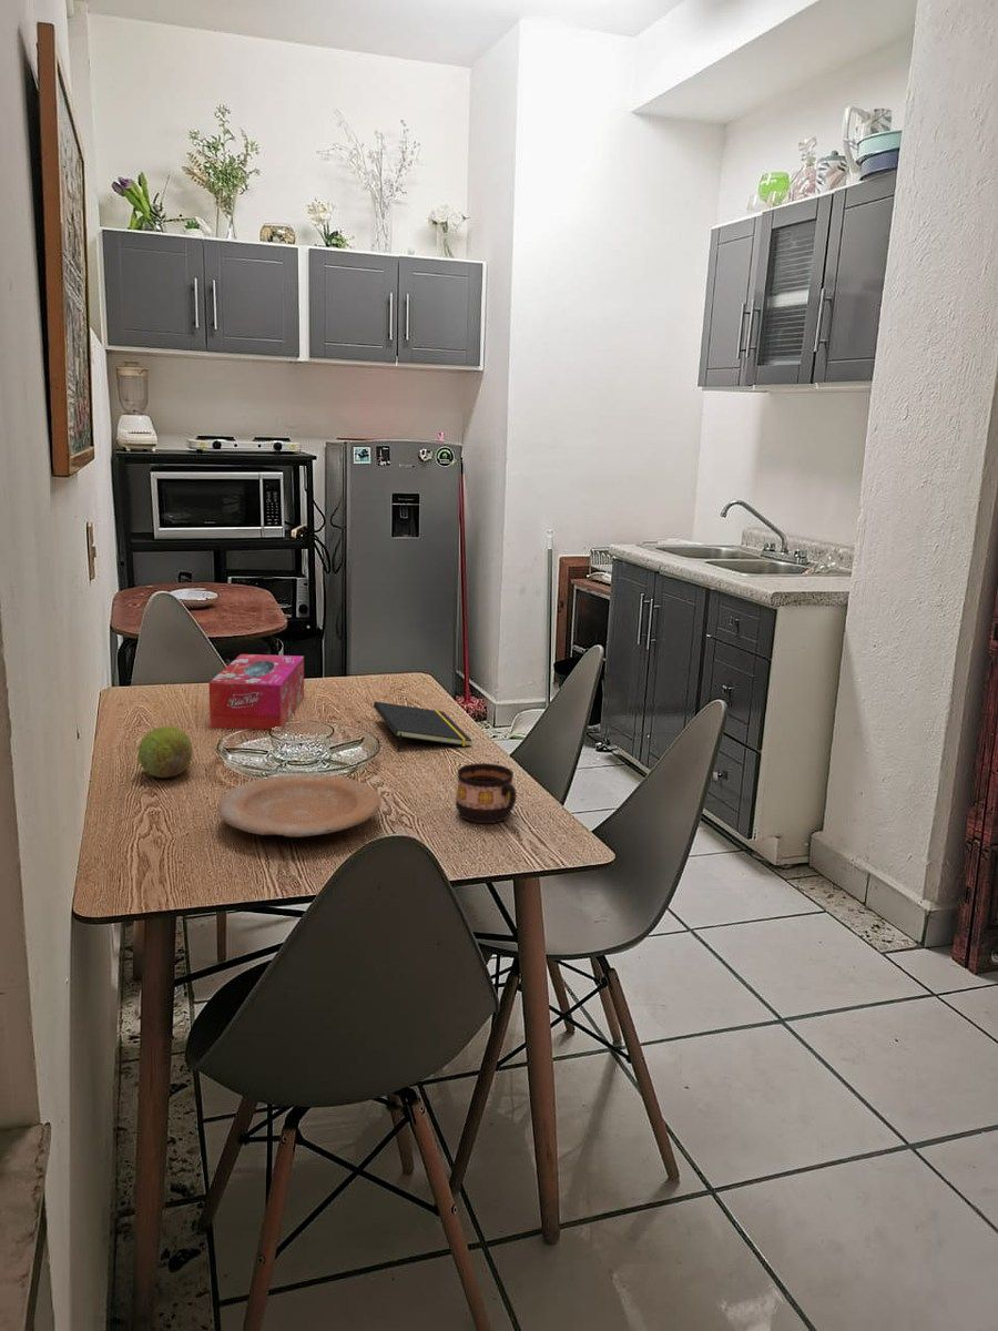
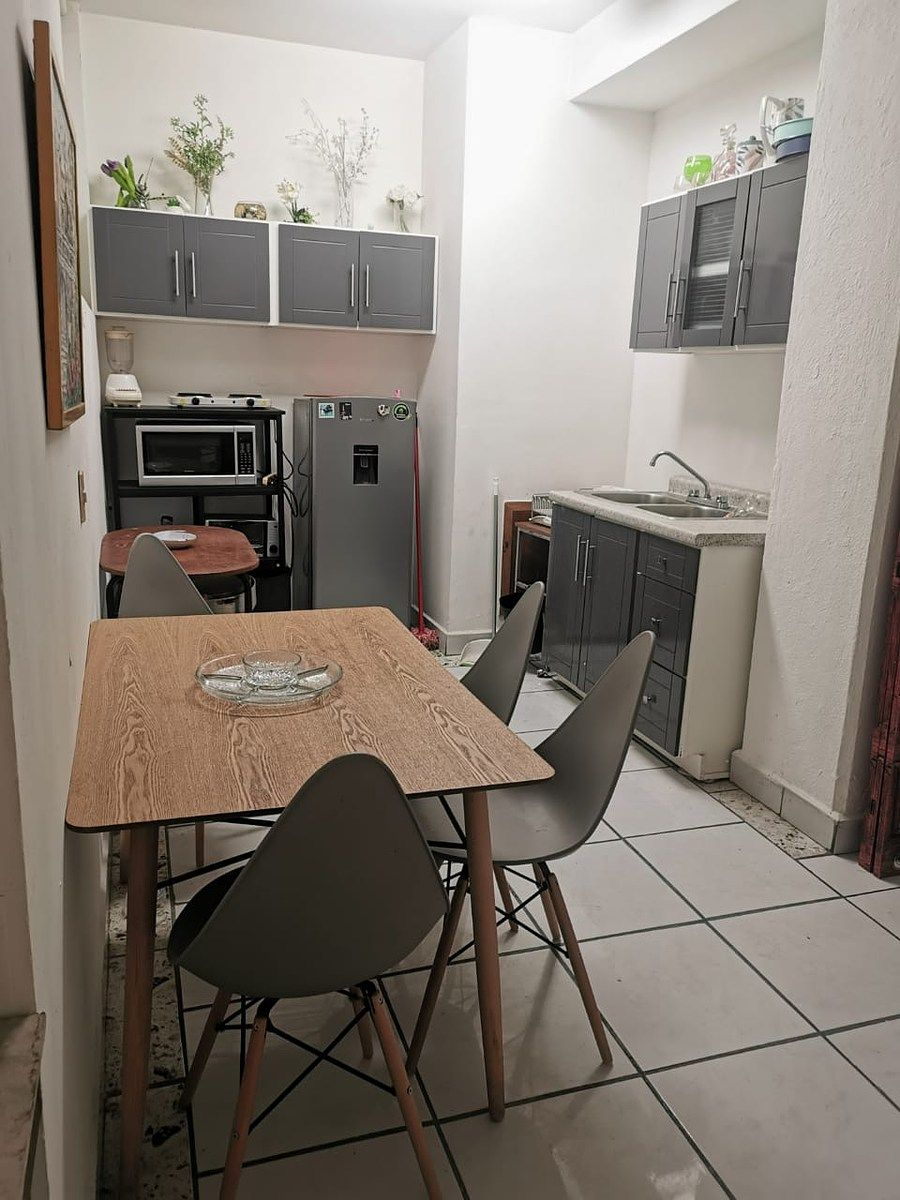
- notepad (420, 723)
- tissue box (259, 689)
- fruit (165, 749)
- cup (485, 794)
- plate (301, 811)
